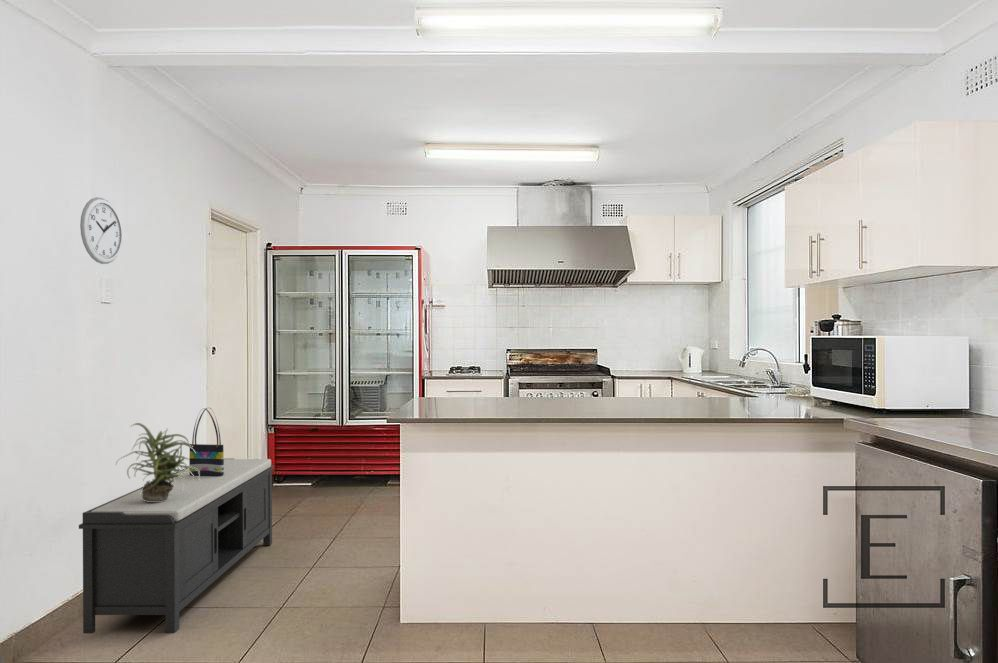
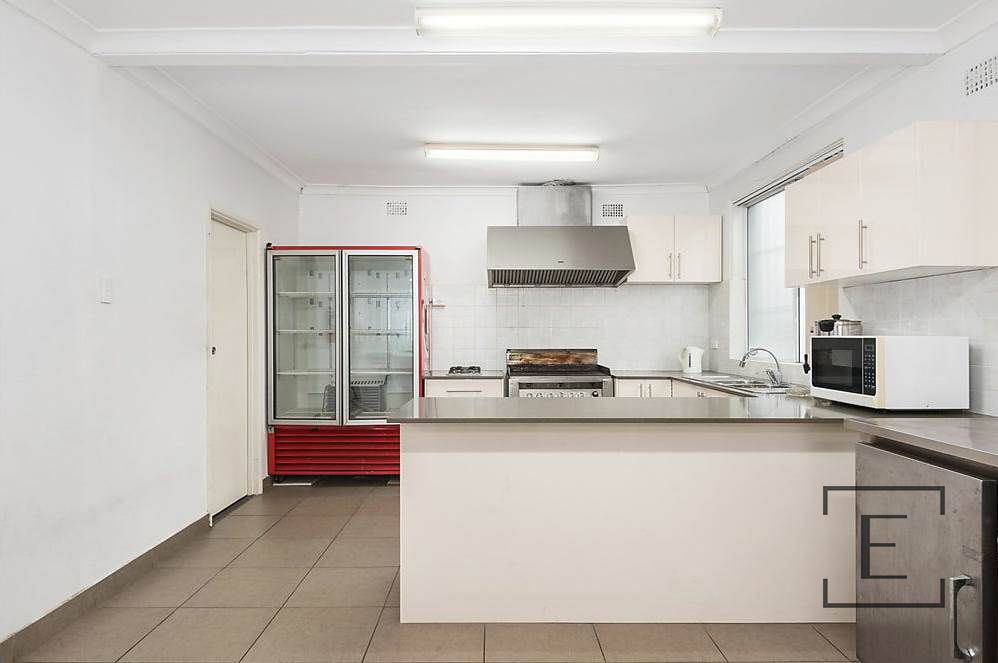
- potted plant (157, 459)
- tote bag (205, 444)
- bench (193, 530)
- wall clock (103, 231)
